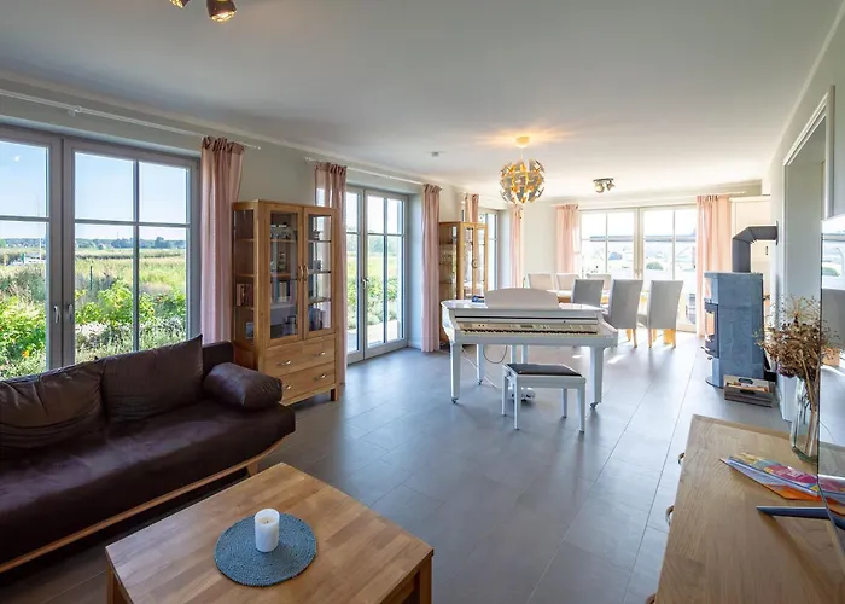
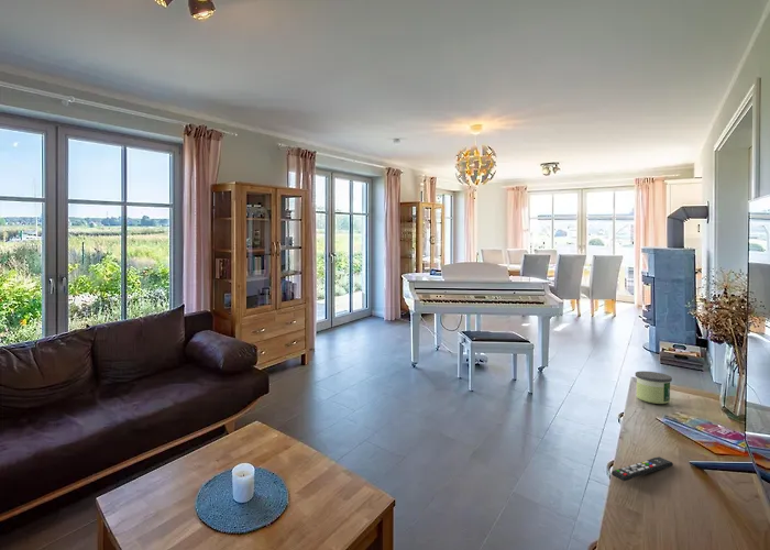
+ remote control (642, 468)
+ candle (652, 387)
